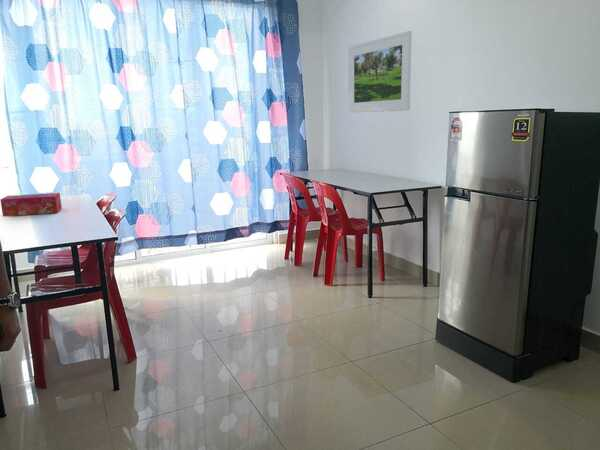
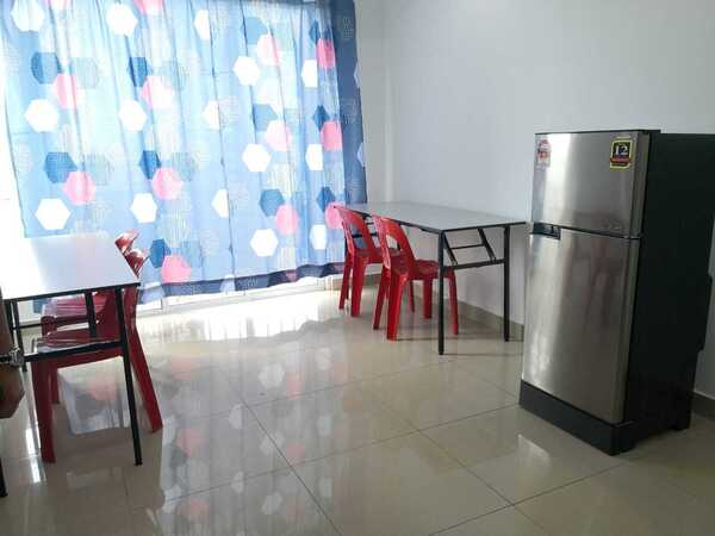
- tissue box (32, 204)
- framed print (376, 76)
